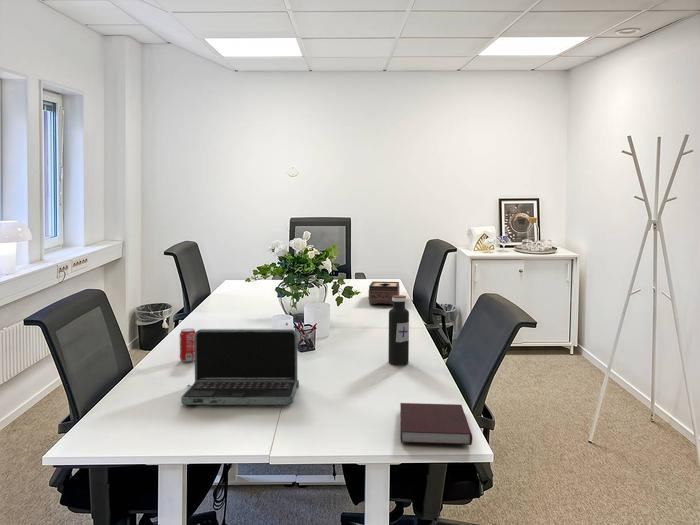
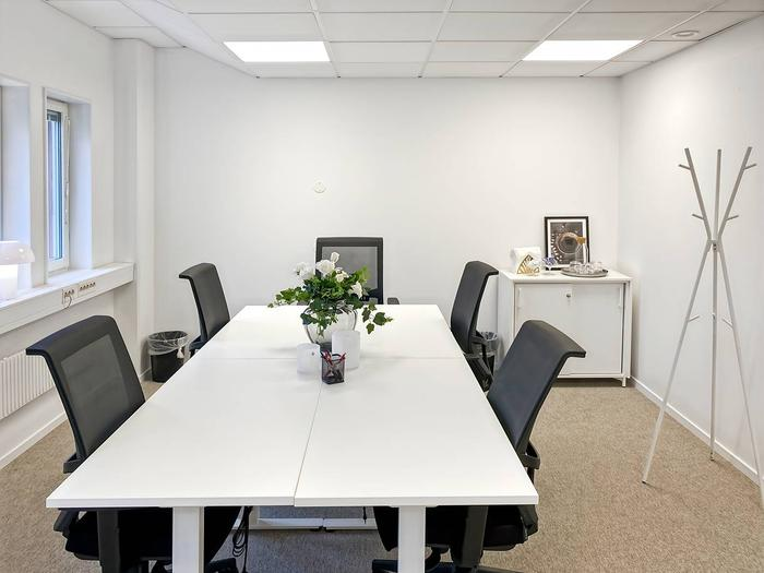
- beverage can (188, 345)
- laptop (239, 363)
- notebook (433, 422)
- tissue box (384, 292)
- water bottle (398, 329)
